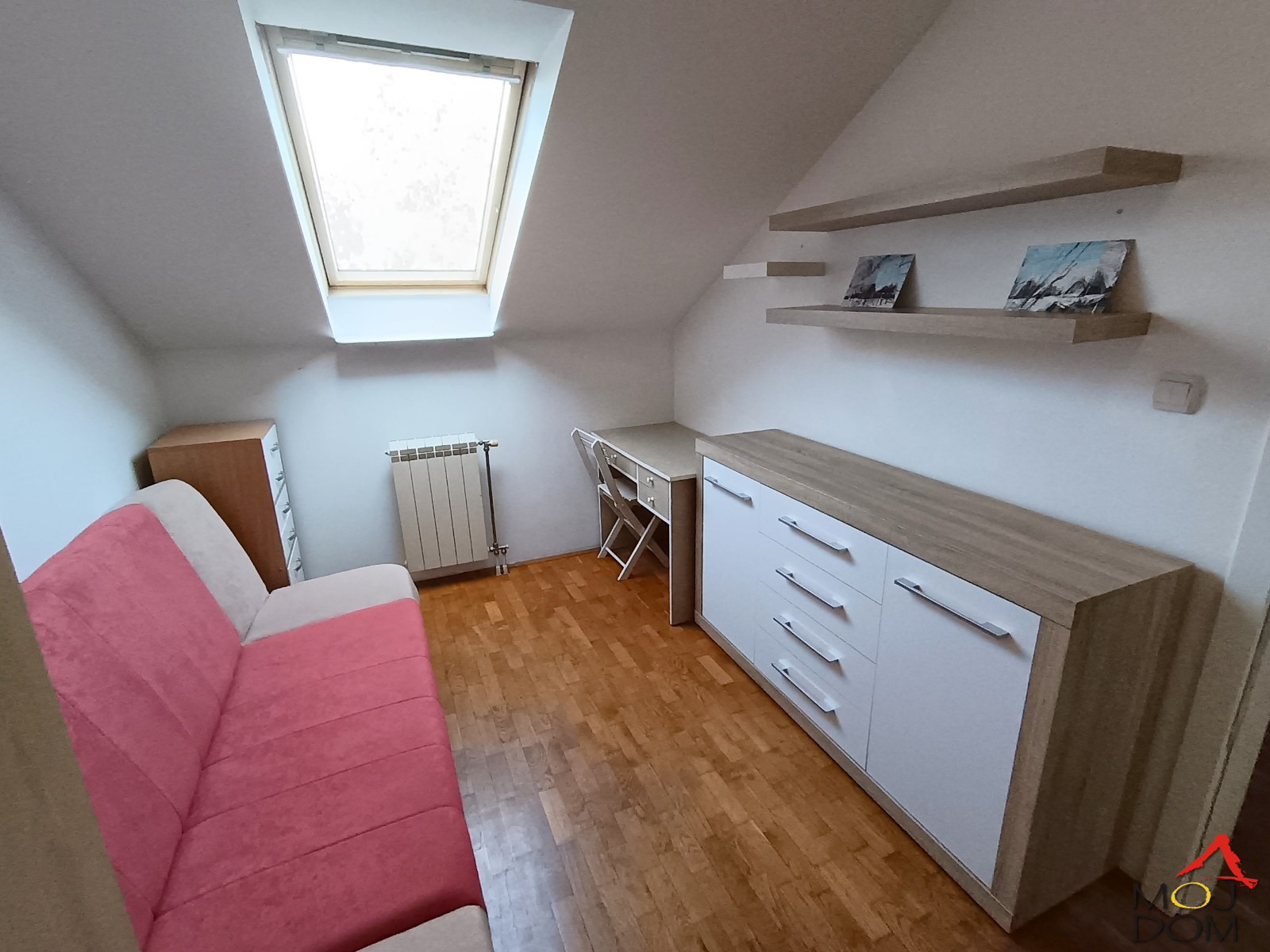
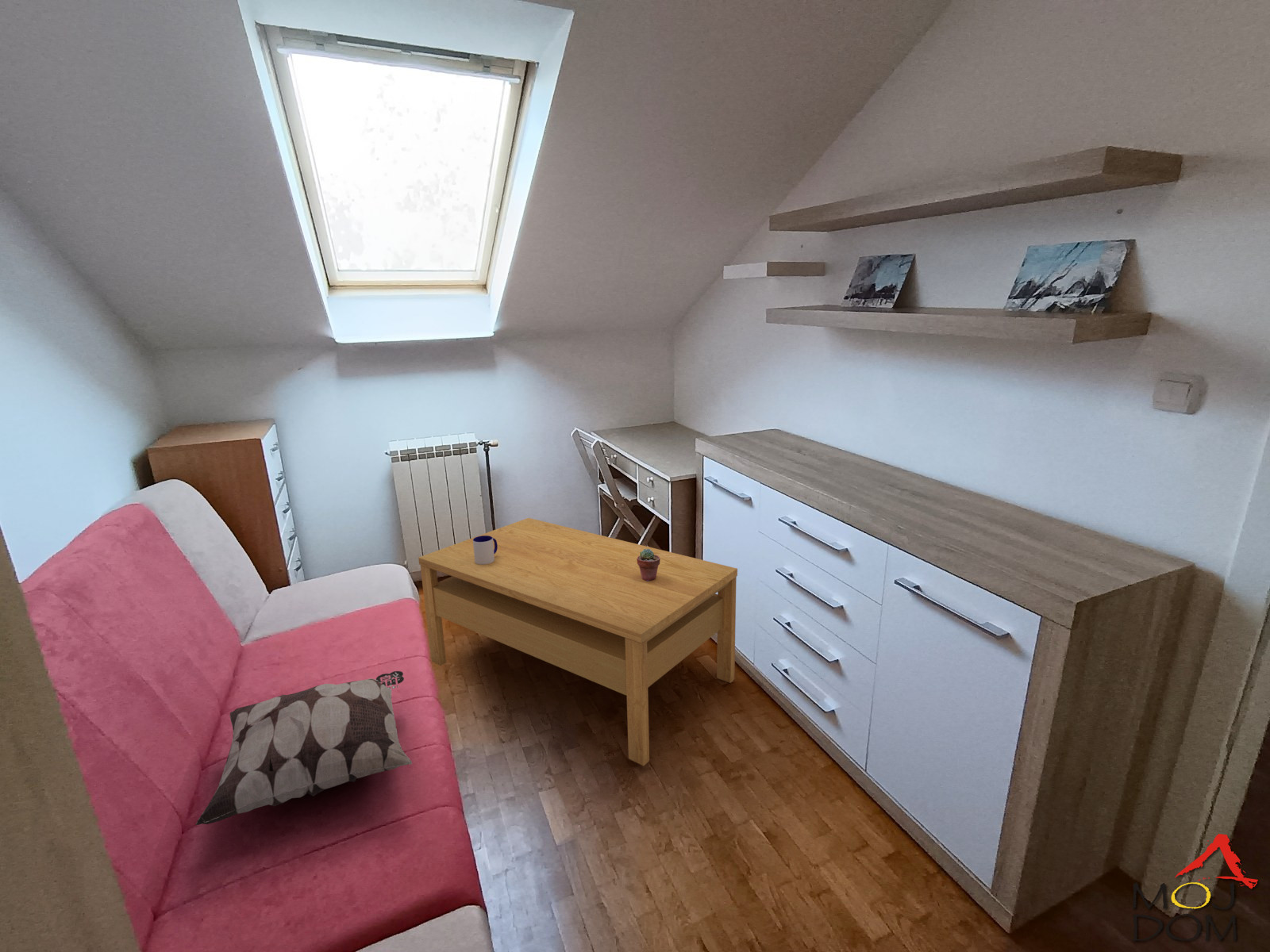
+ mug (487, 548)
+ potted succulent (648, 562)
+ decorative pillow (317, 734)
+ coffee table (575, 617)
